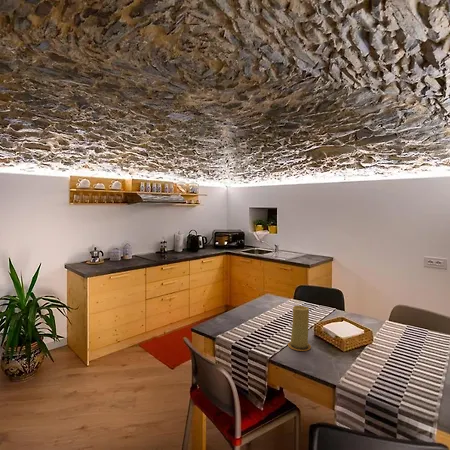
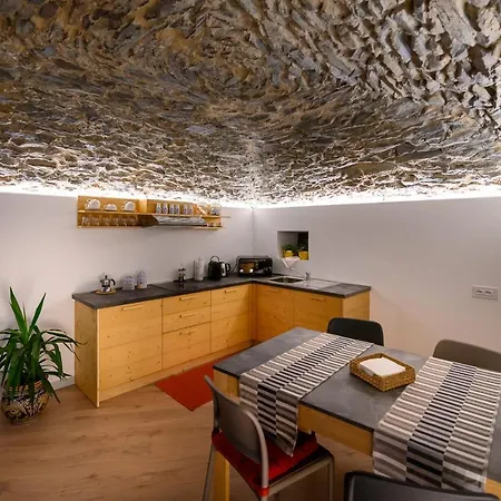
- candle (299, 326)
